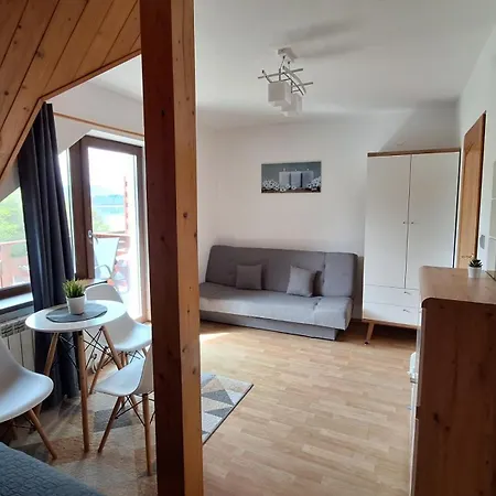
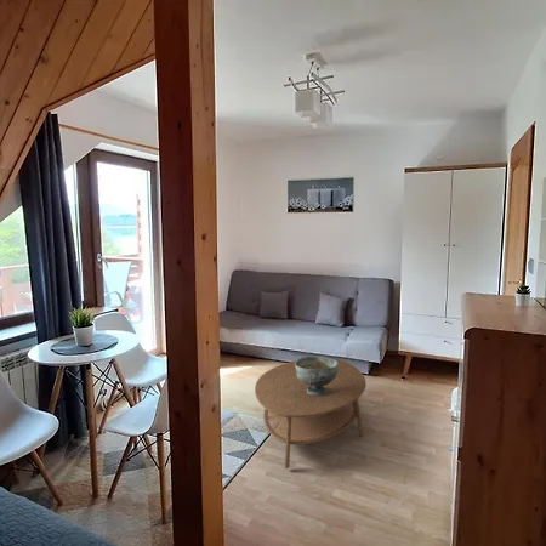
+ decorative bowl (317, 376)
+ coffee table (311, 403)
